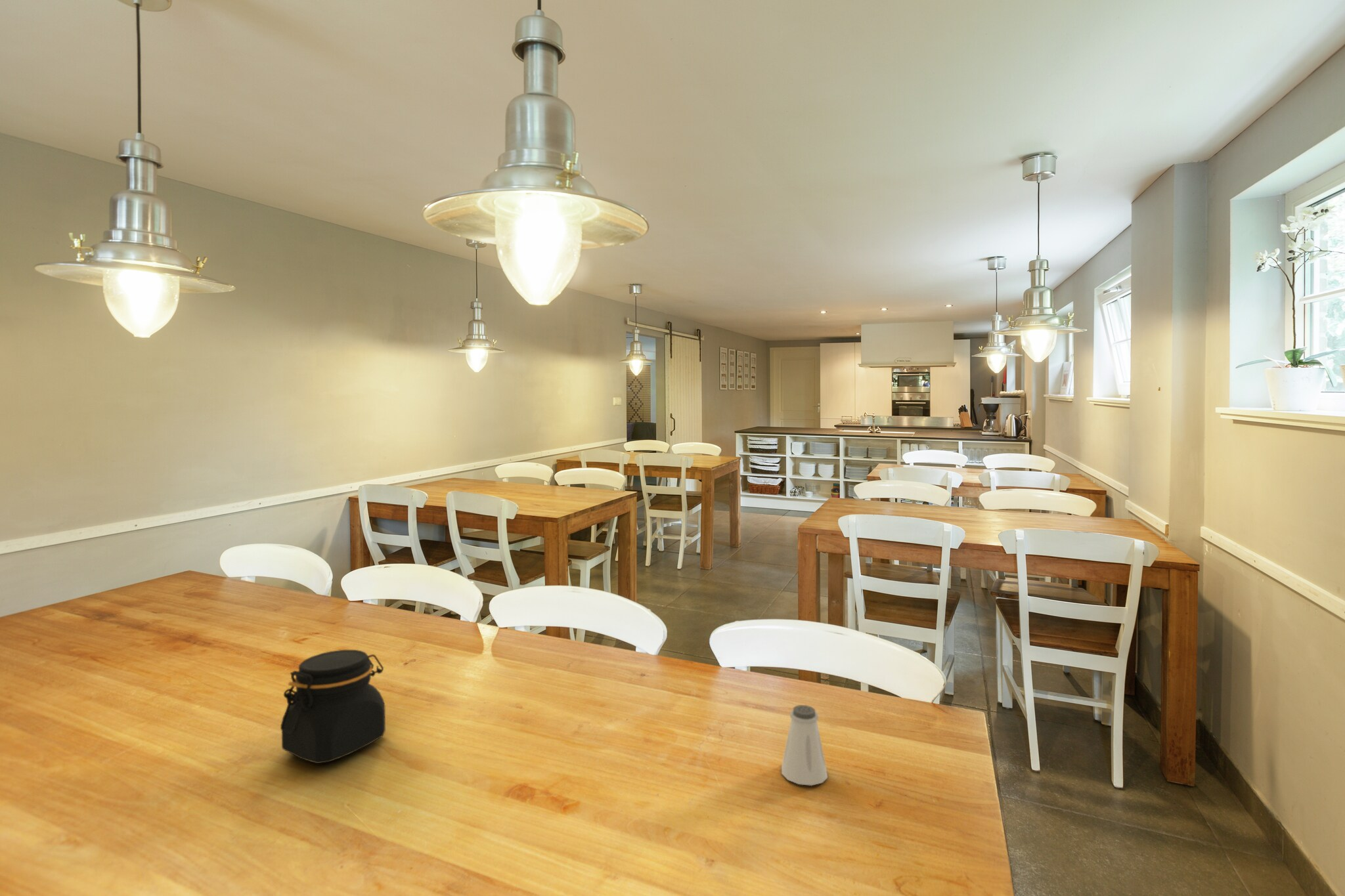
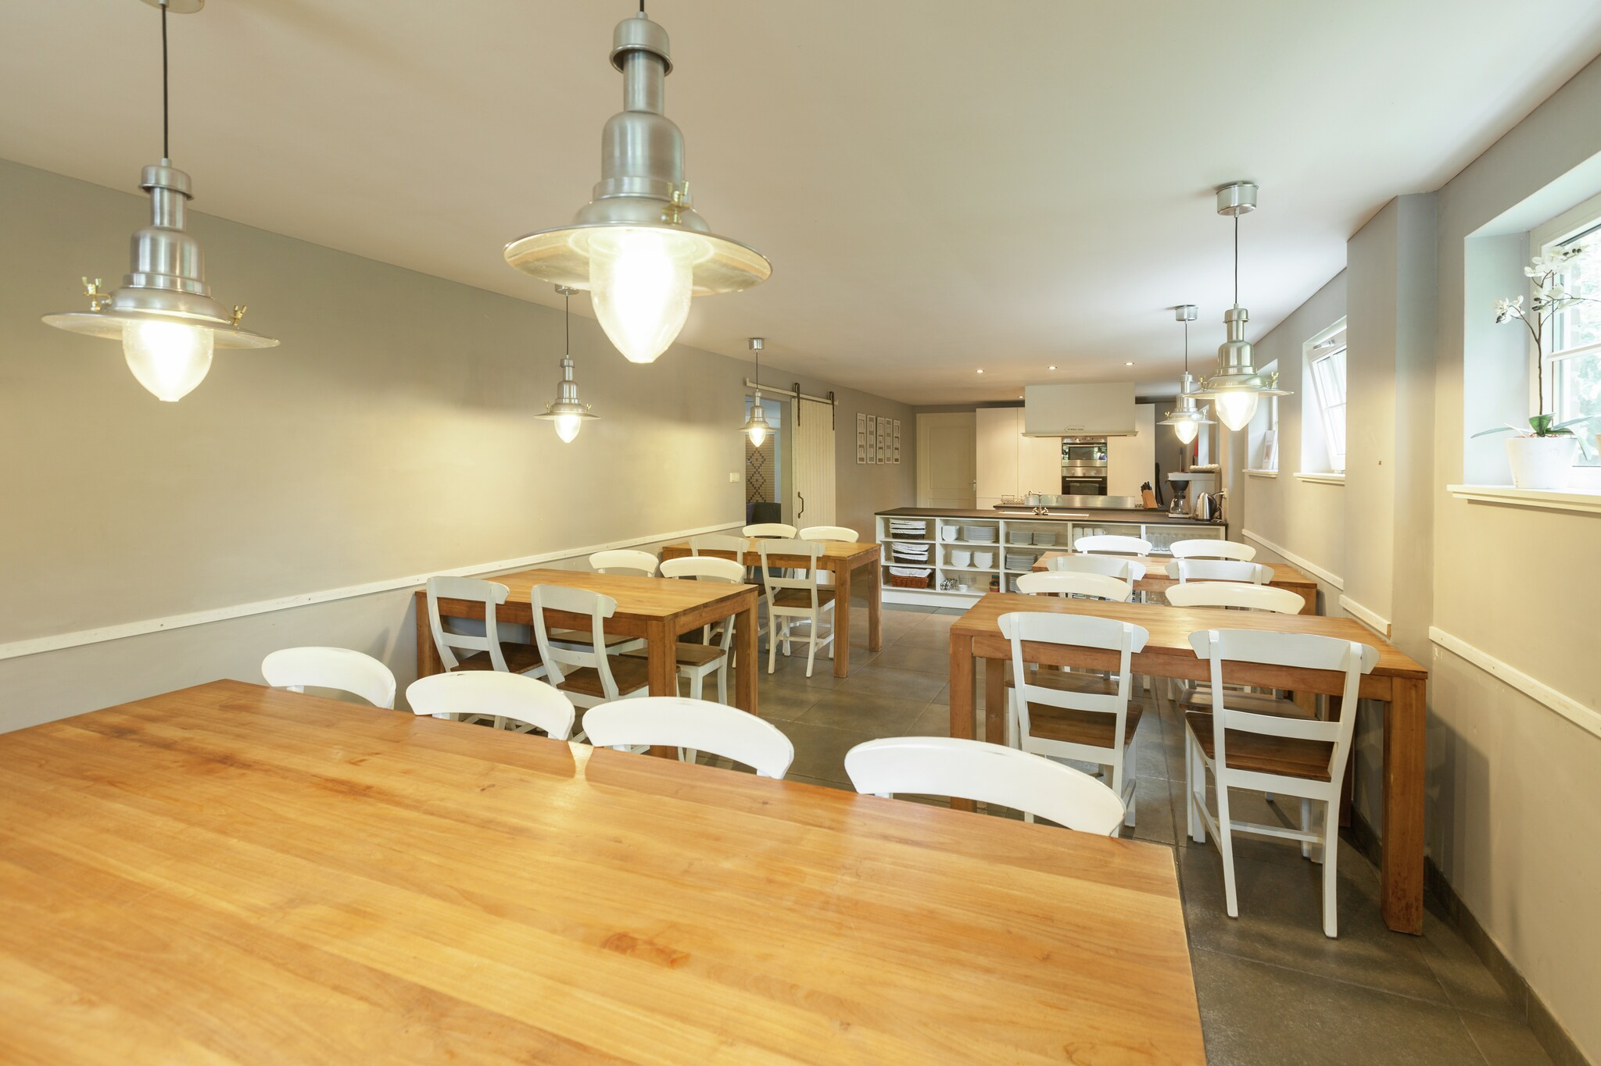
- jar (335, 702)
- saltshaker (804, 741)
